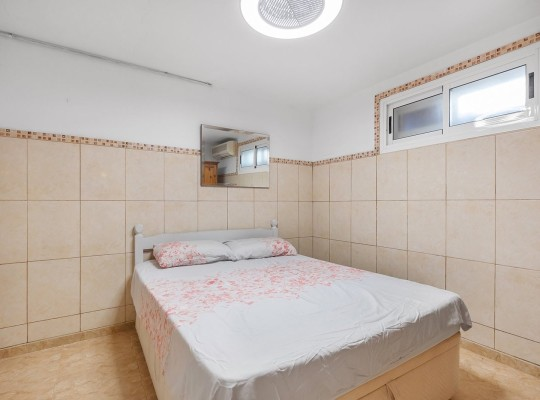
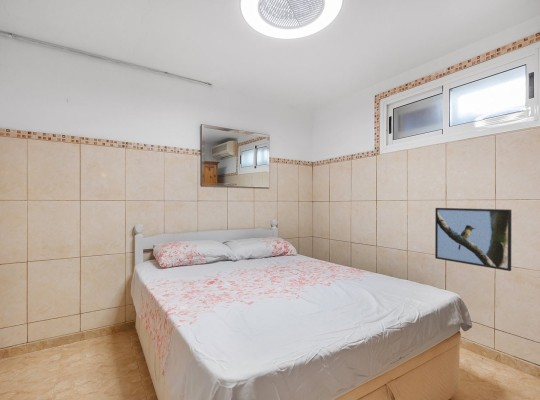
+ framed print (469, 236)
